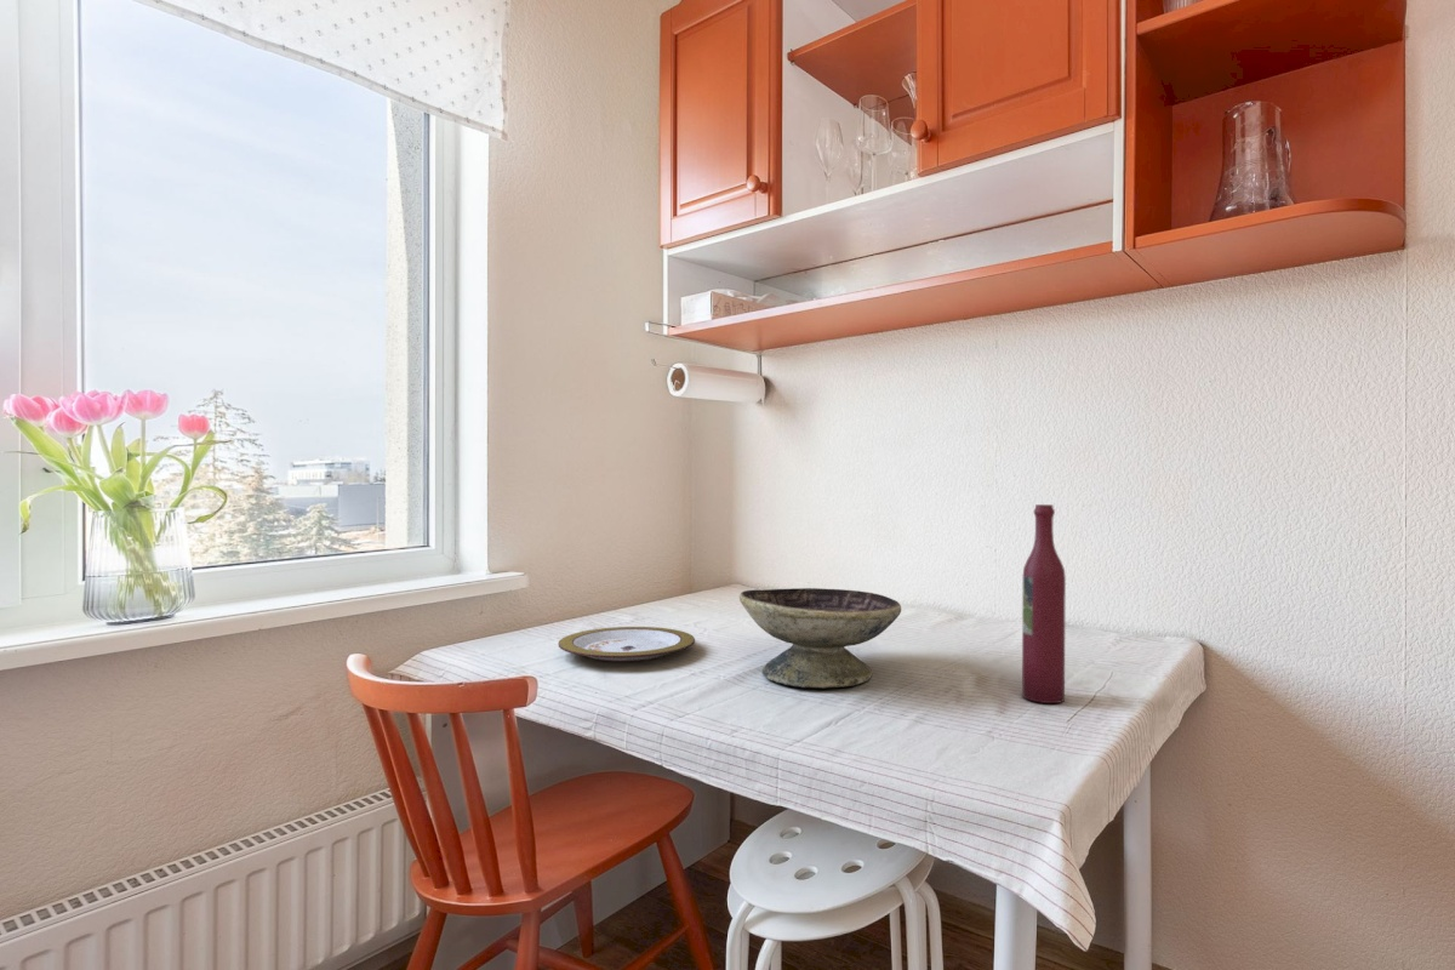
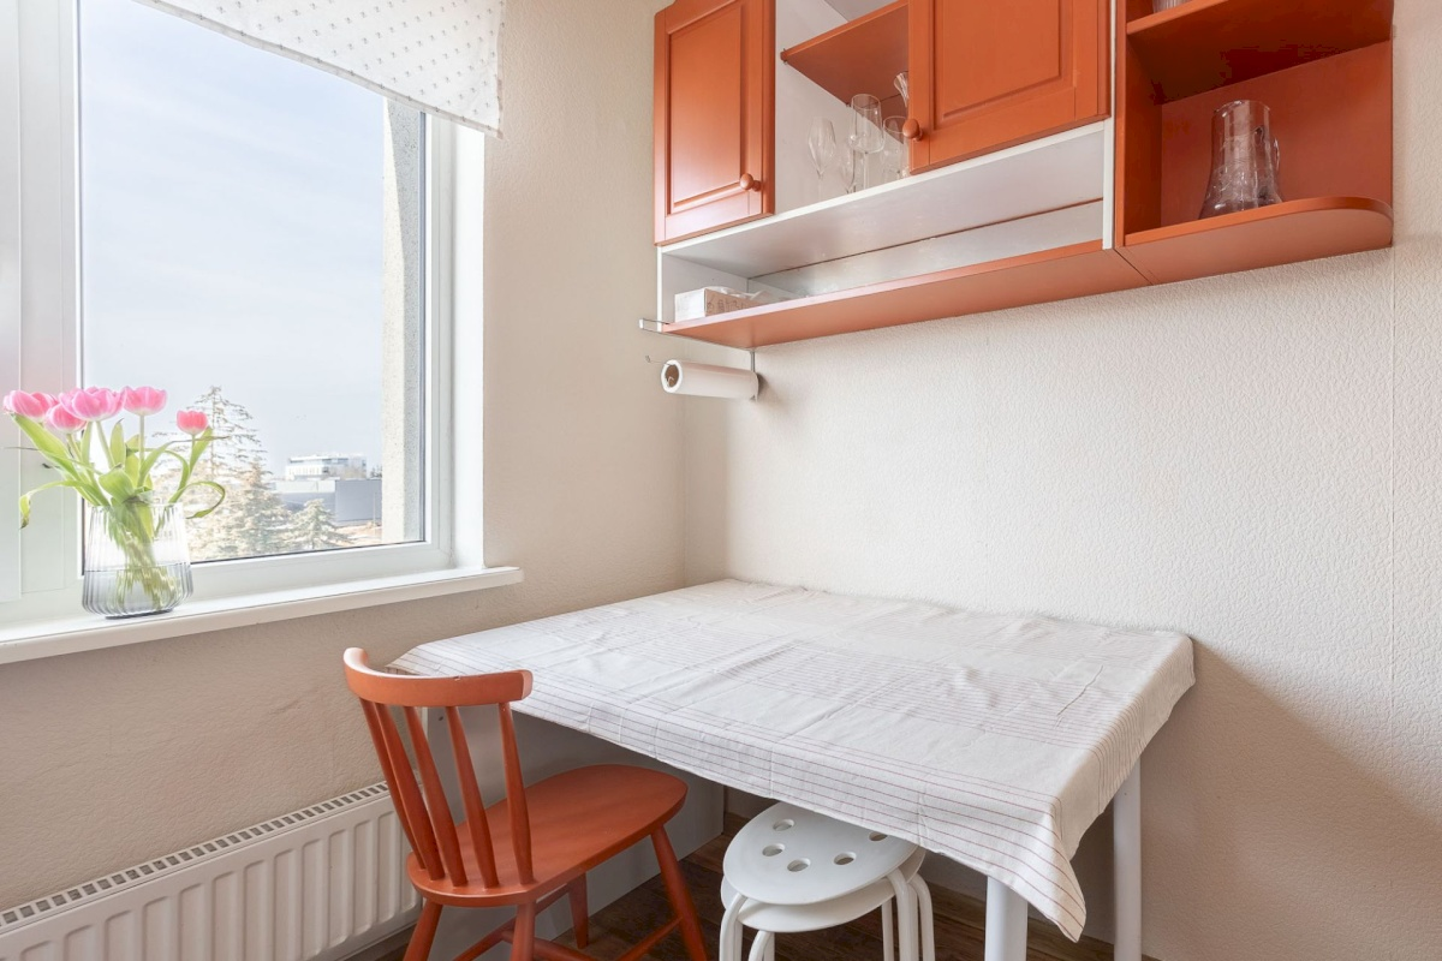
- plate (627, 645)
- decorative bowl (818, 632)
- wine bottle (1043, 600)
